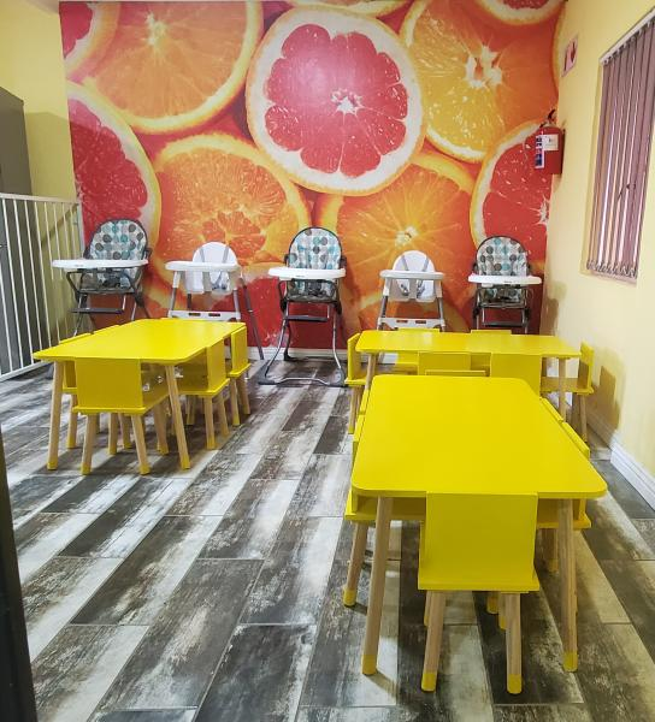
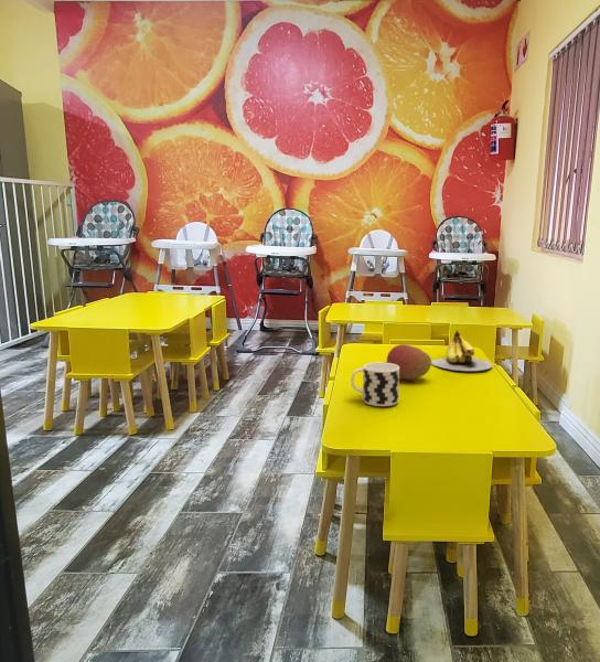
+ fruit (406, 361)
+ banana (461, 348)
+ cup (374, 383)
